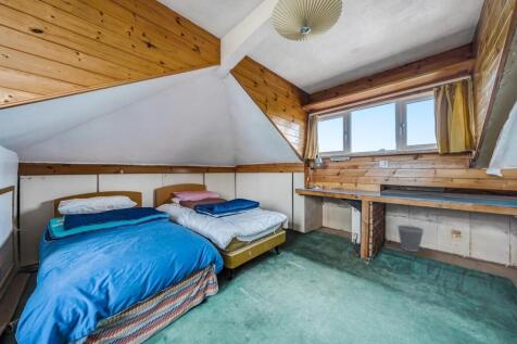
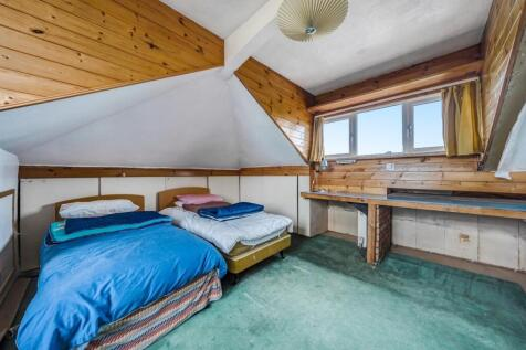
- wastebasket (409, 238)
